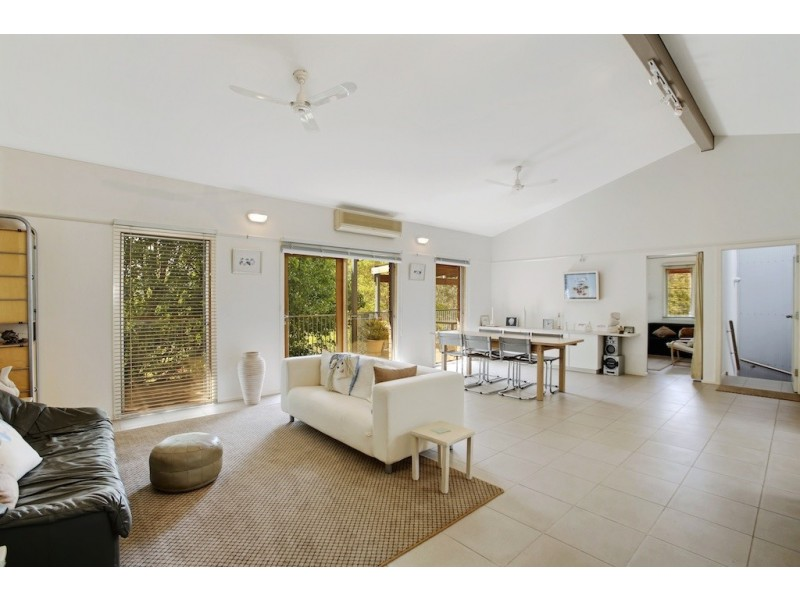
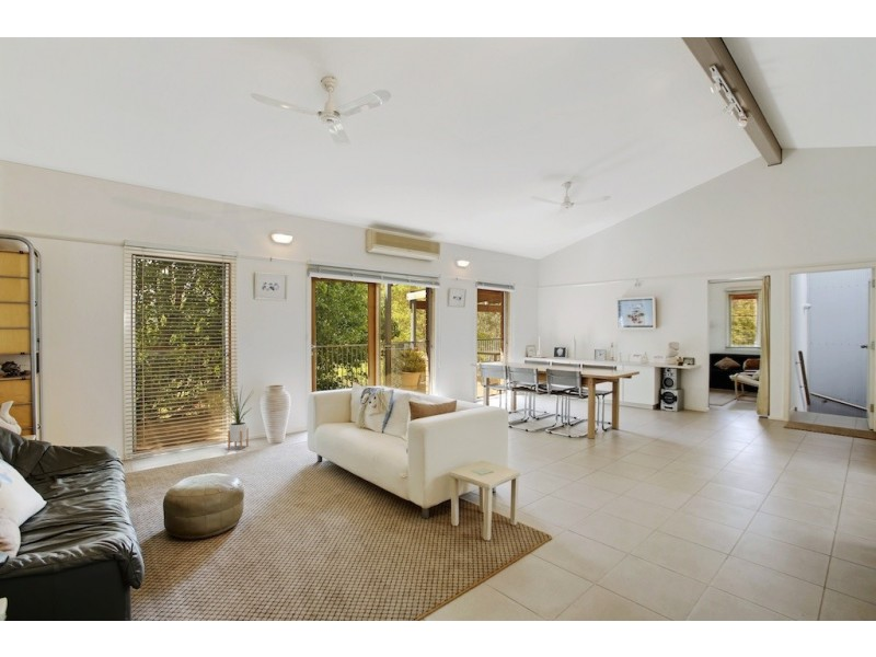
+ house plant (238, 415)
